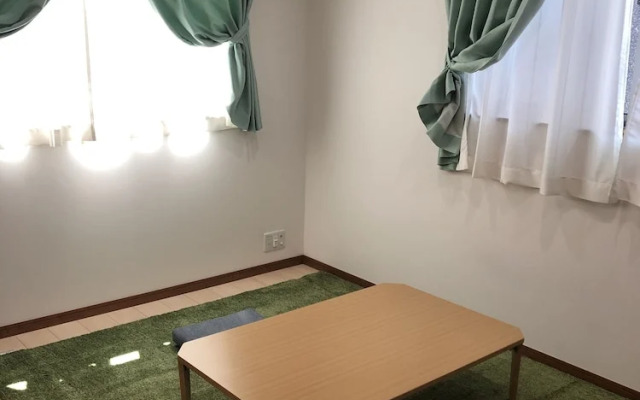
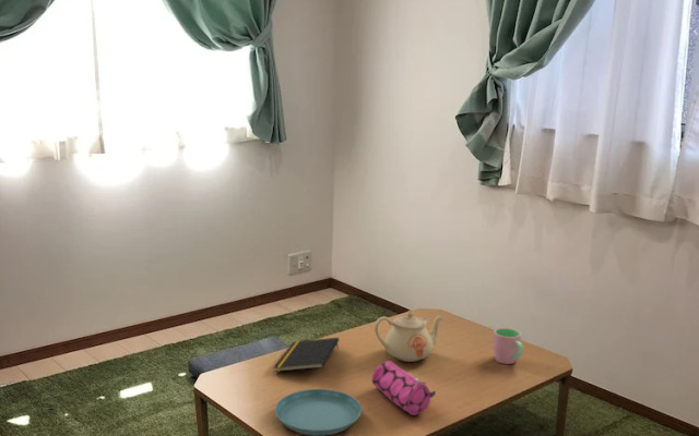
+ cup (509, 348)
+ teapot (408, 332)
+ saucer (318, 413)
+ notepad (307, 353)
+ pencil case (401, 385)
